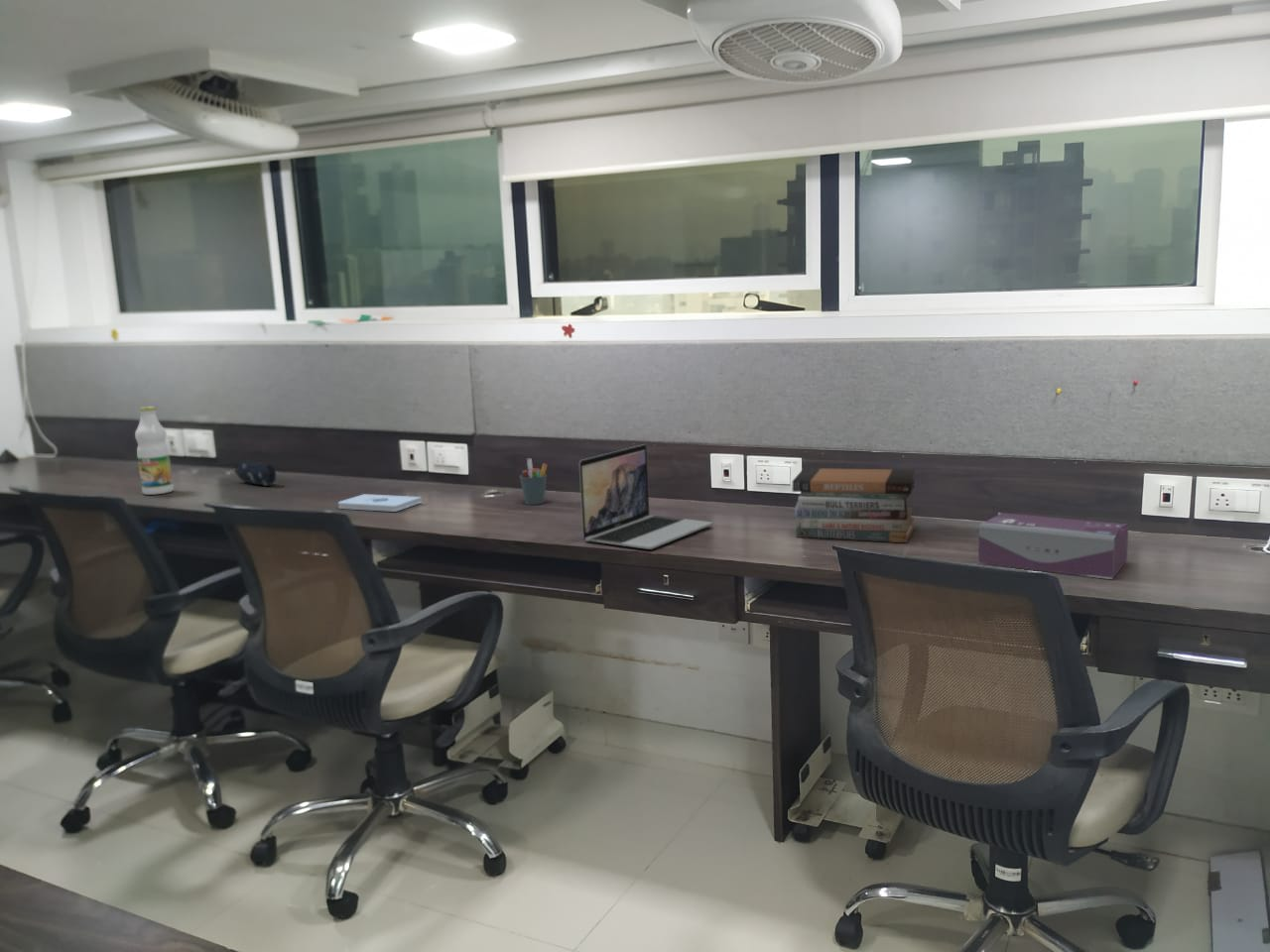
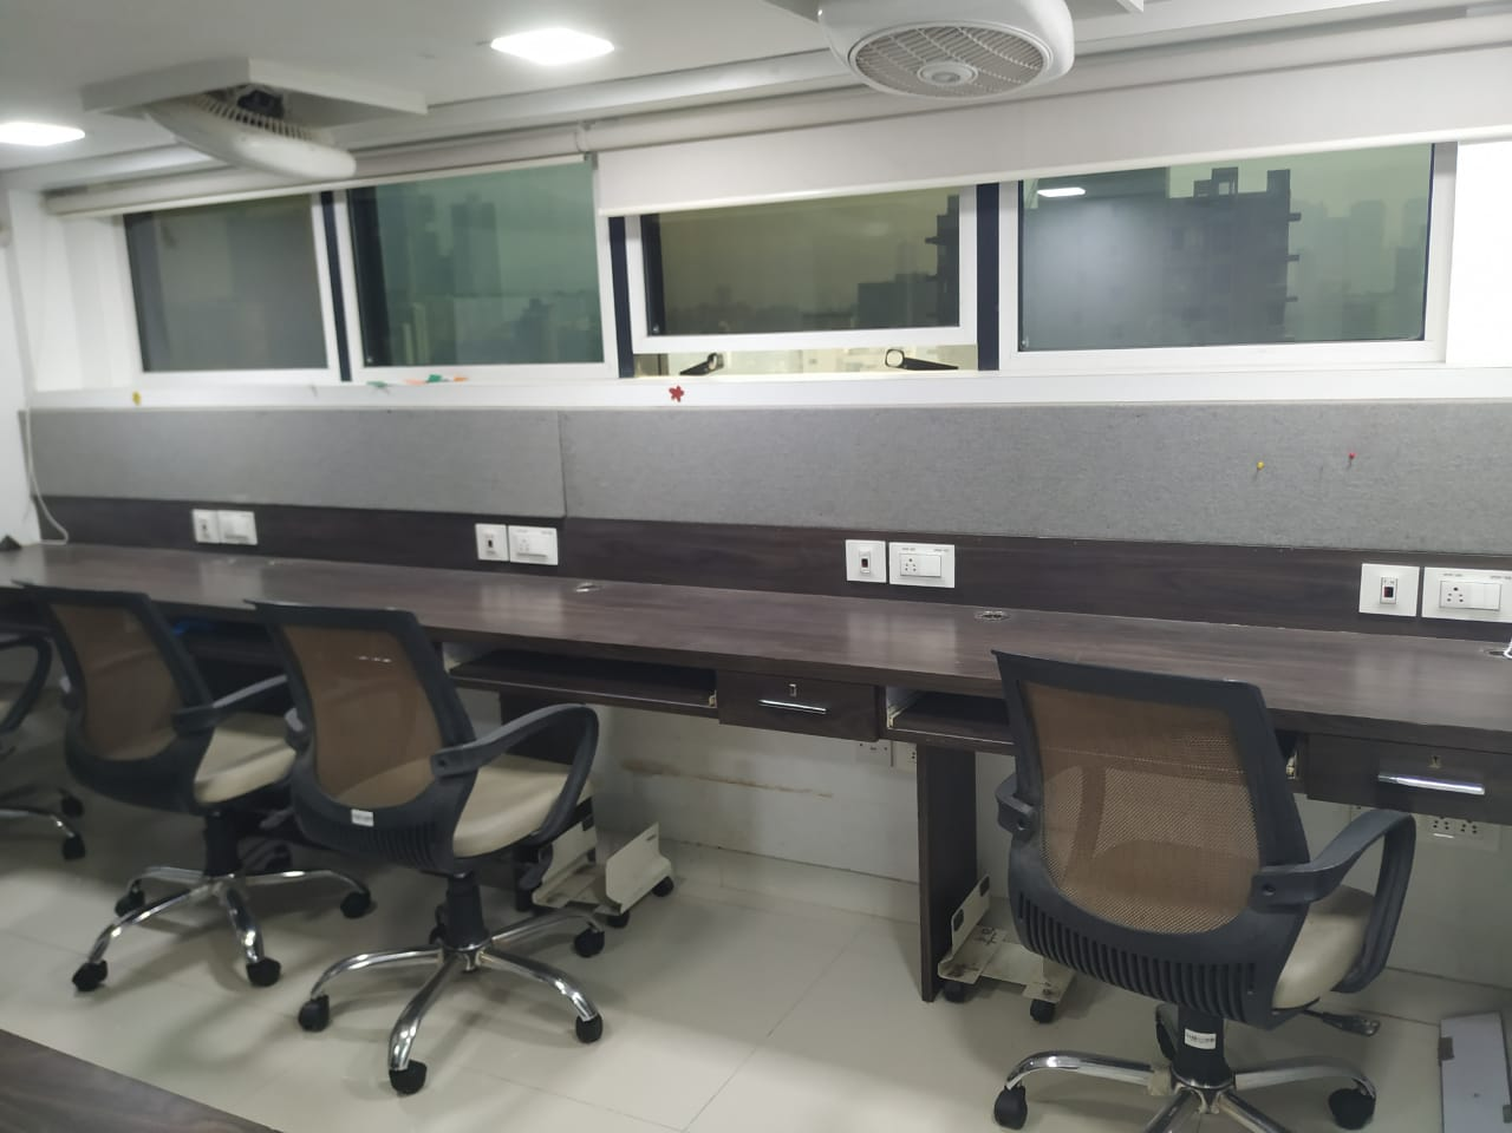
- book stack (853, 503)
- pen holder (534, 481)
- pencil case (256, 472)
- notepad (379, 502)
- bottle (152, 449)
- tissue box (1053, 542)
- laptop (647, 494)
